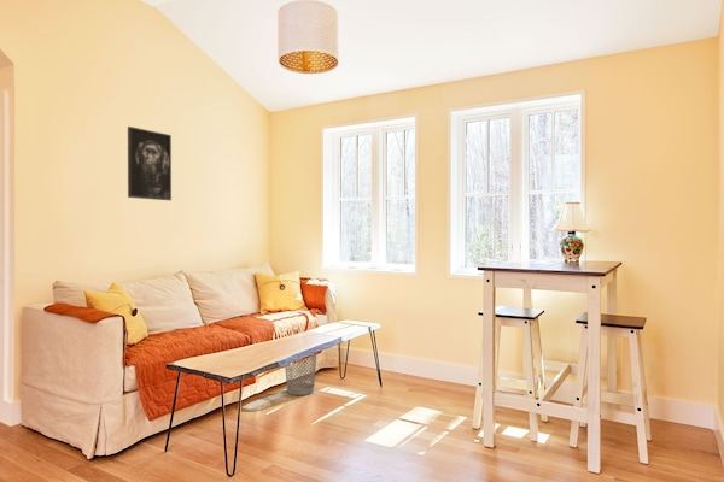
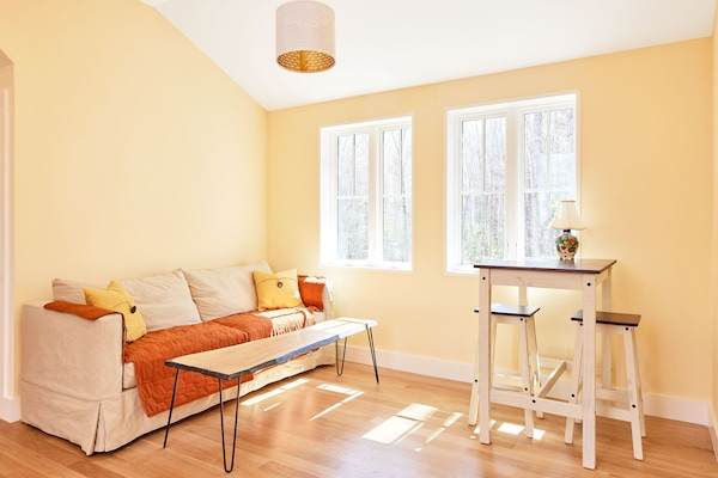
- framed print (150, 164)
- wastebasket (300, 370)
